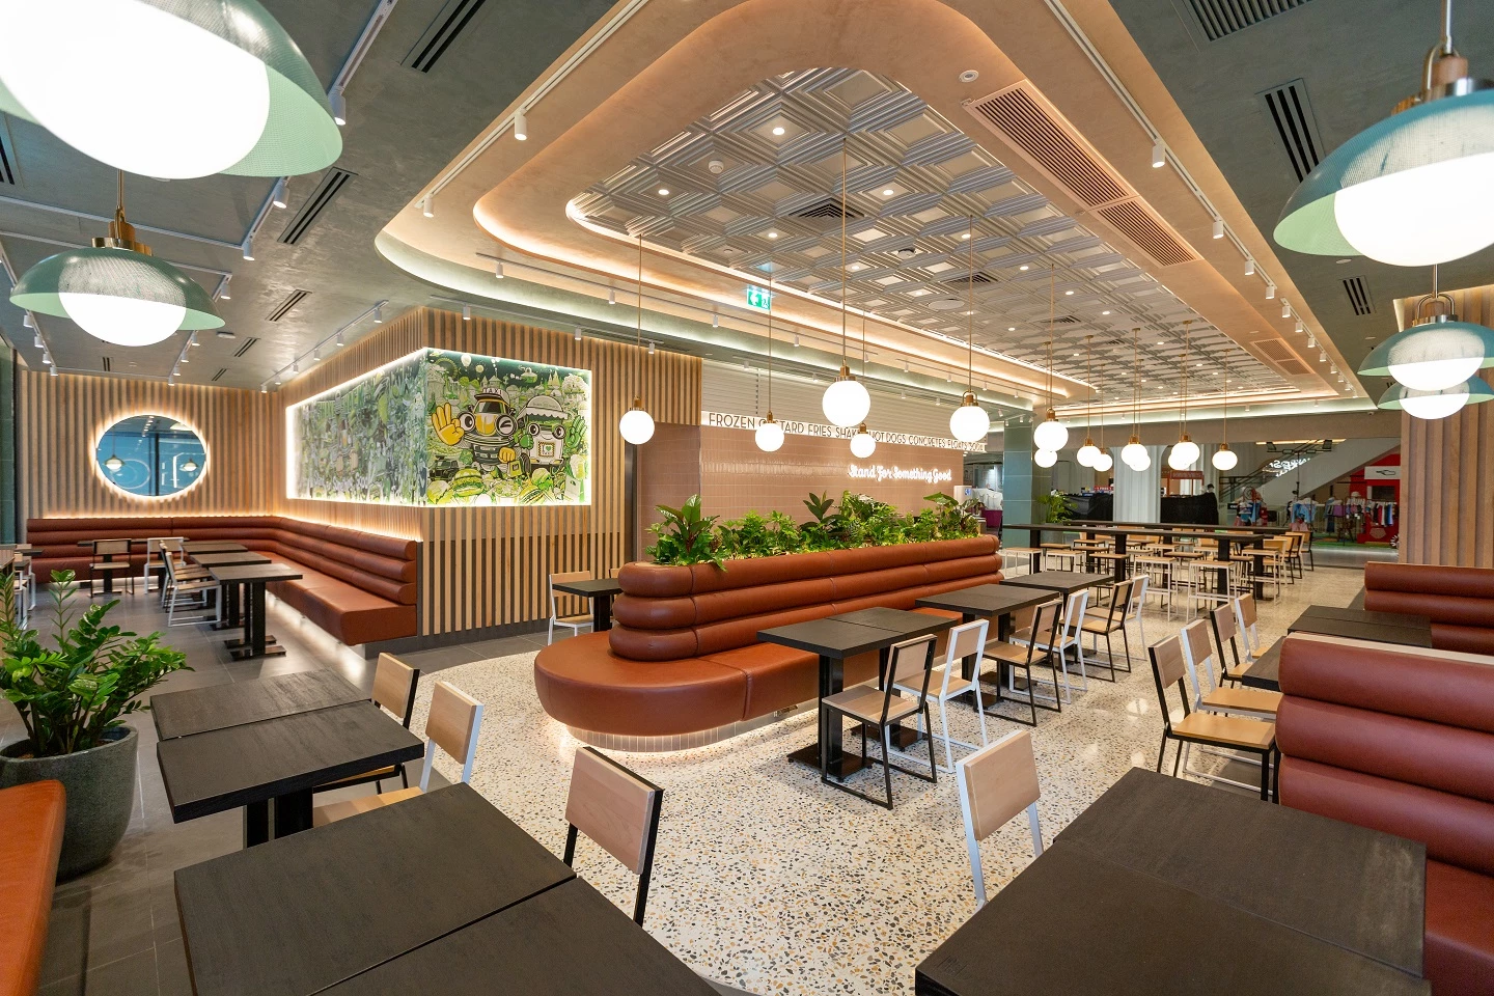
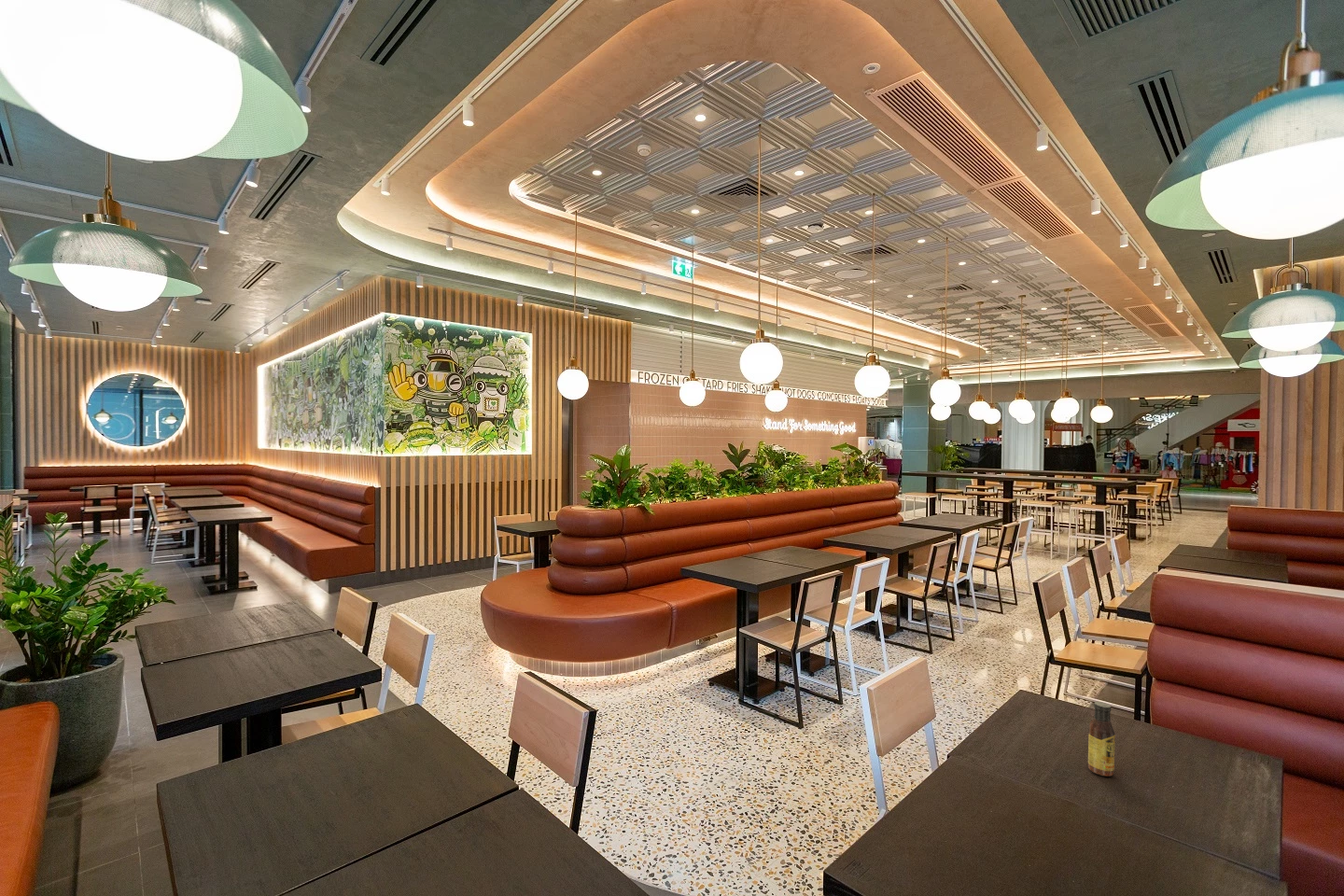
+ sauce bottle (1101, 737)
